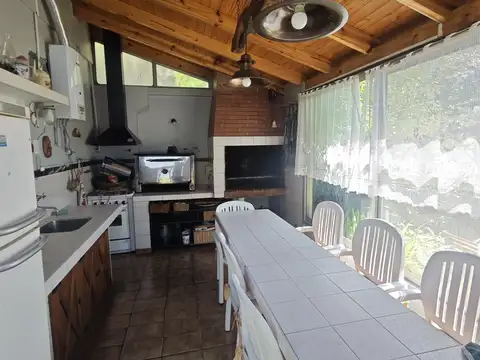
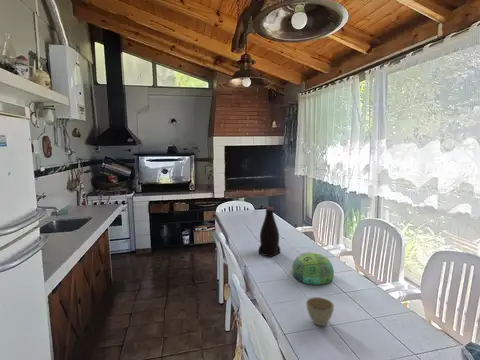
+ bottle (269, 230)
+ flower pot (319, 312)
+ bowl (312, 264)
